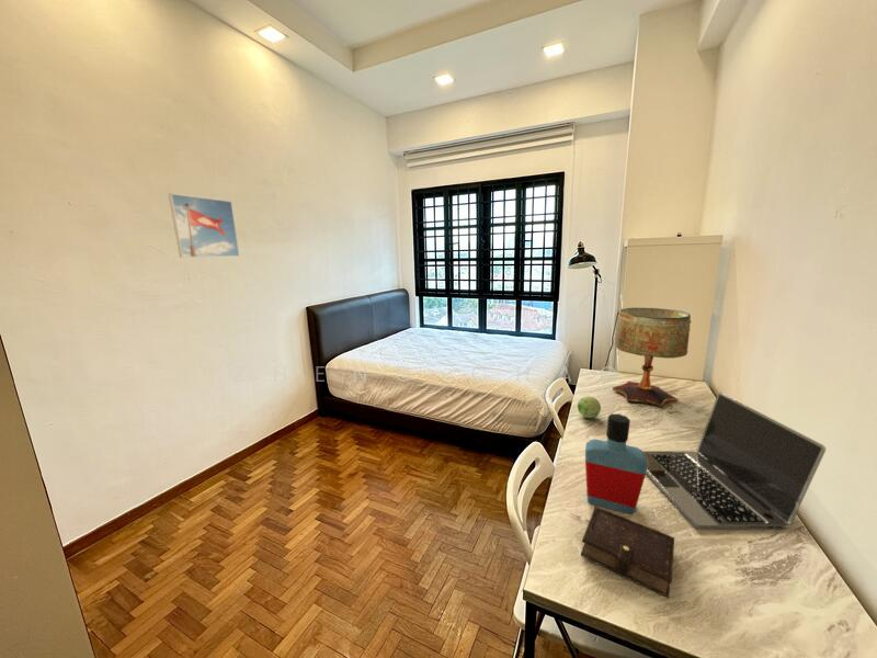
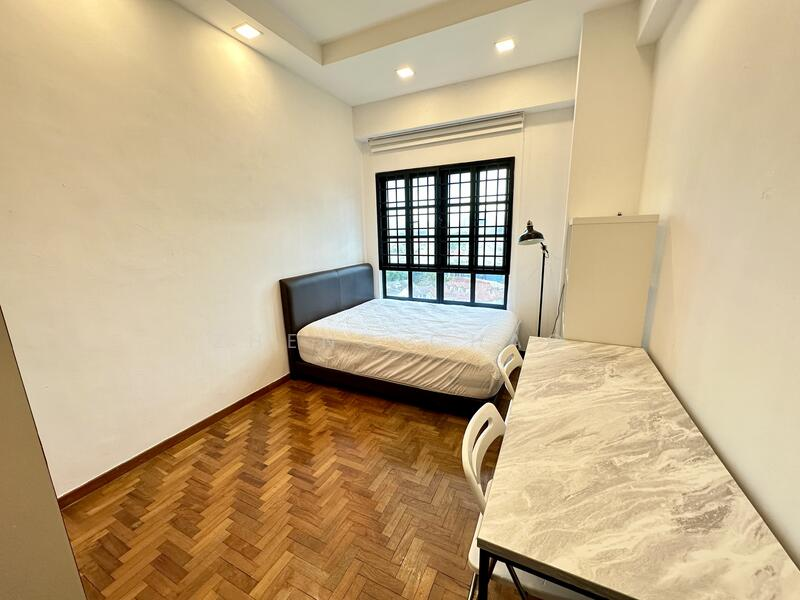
- book (613, 538)
- bottle (614, 461)
- laptop (709, 451)
- table lamp (649, 354)
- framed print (206, 227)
- decorative ball (589, 407)
